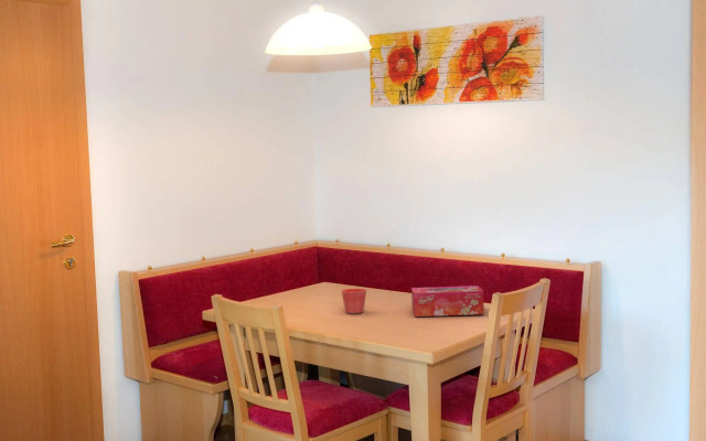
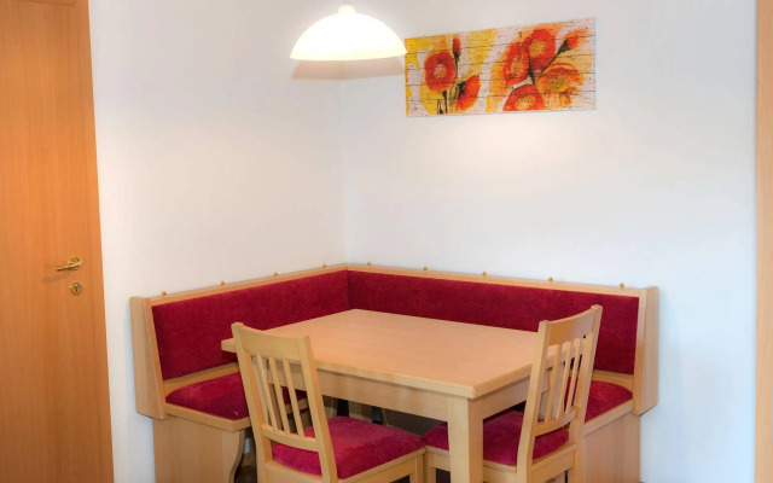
- tissue box (447, 300)
- flower pot (354, 301)
